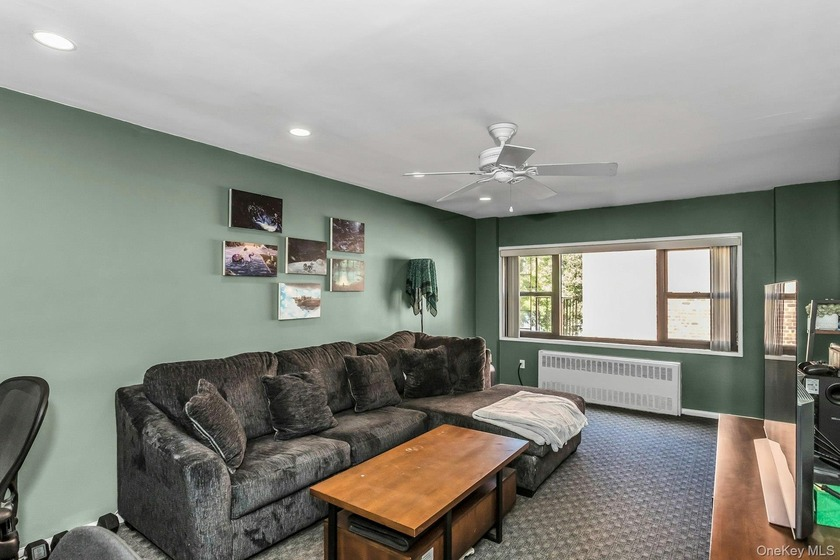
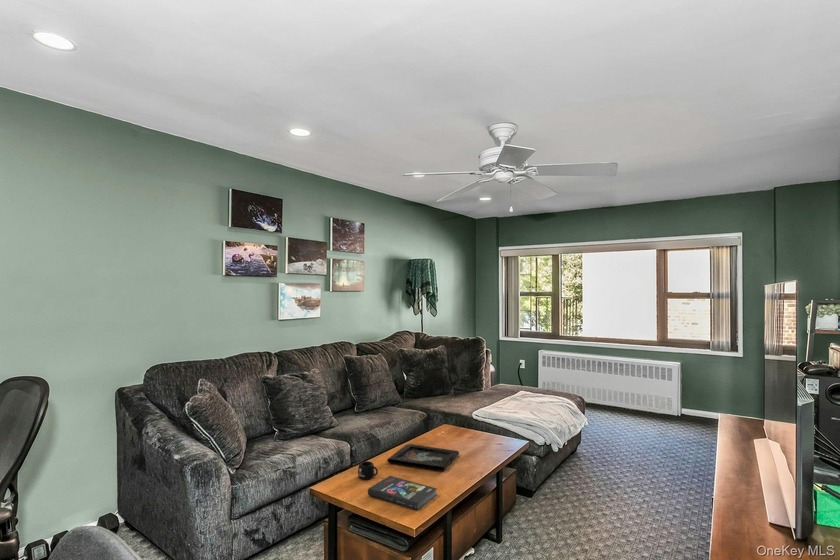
+ book (402, 492)
+ mug (368, 470)
+ decorative tray (424, 456)
